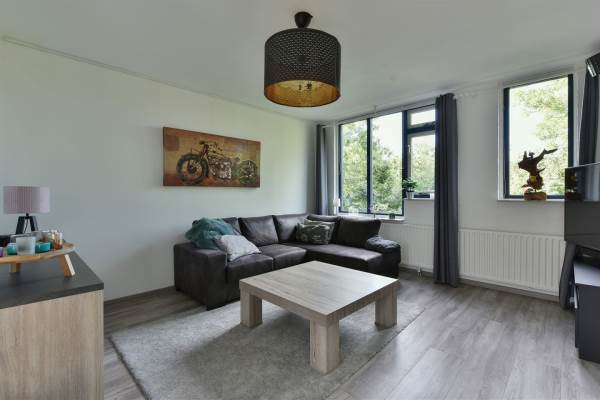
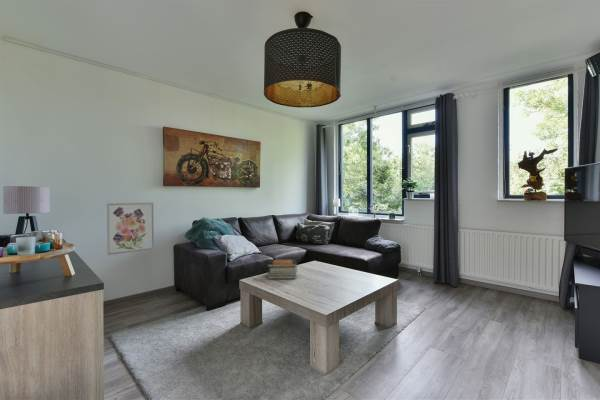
+ book stack (282, 269)
+ wall art (131, 227)
